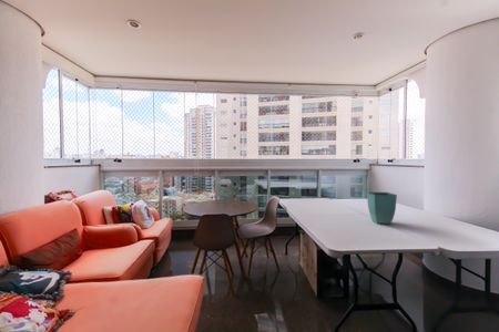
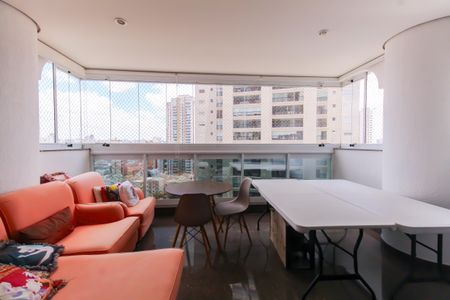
- flower pot (380, 207)
